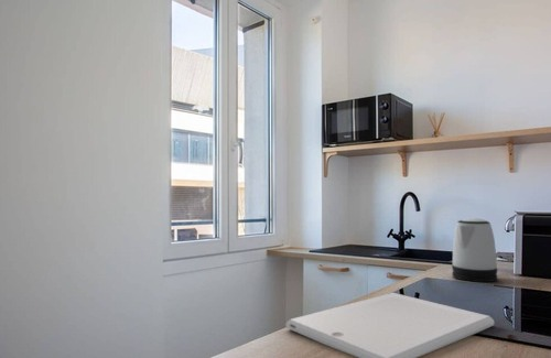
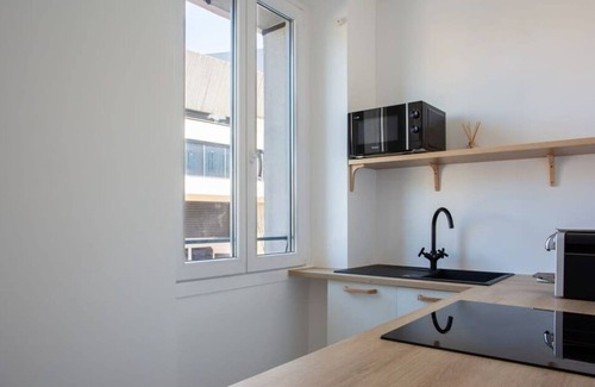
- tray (390, 322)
- kettle (477, 248)
